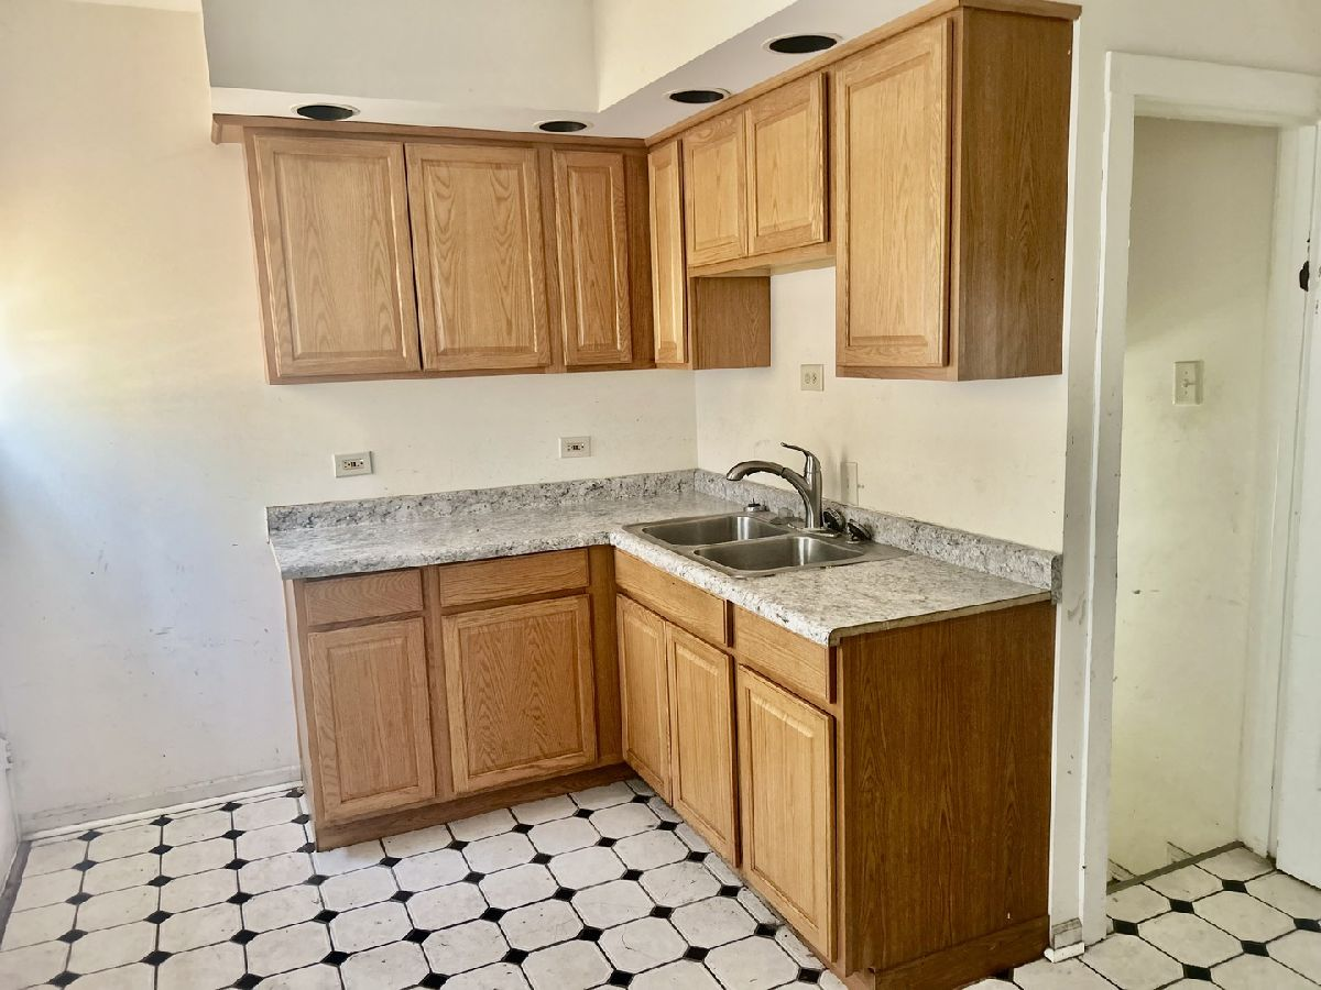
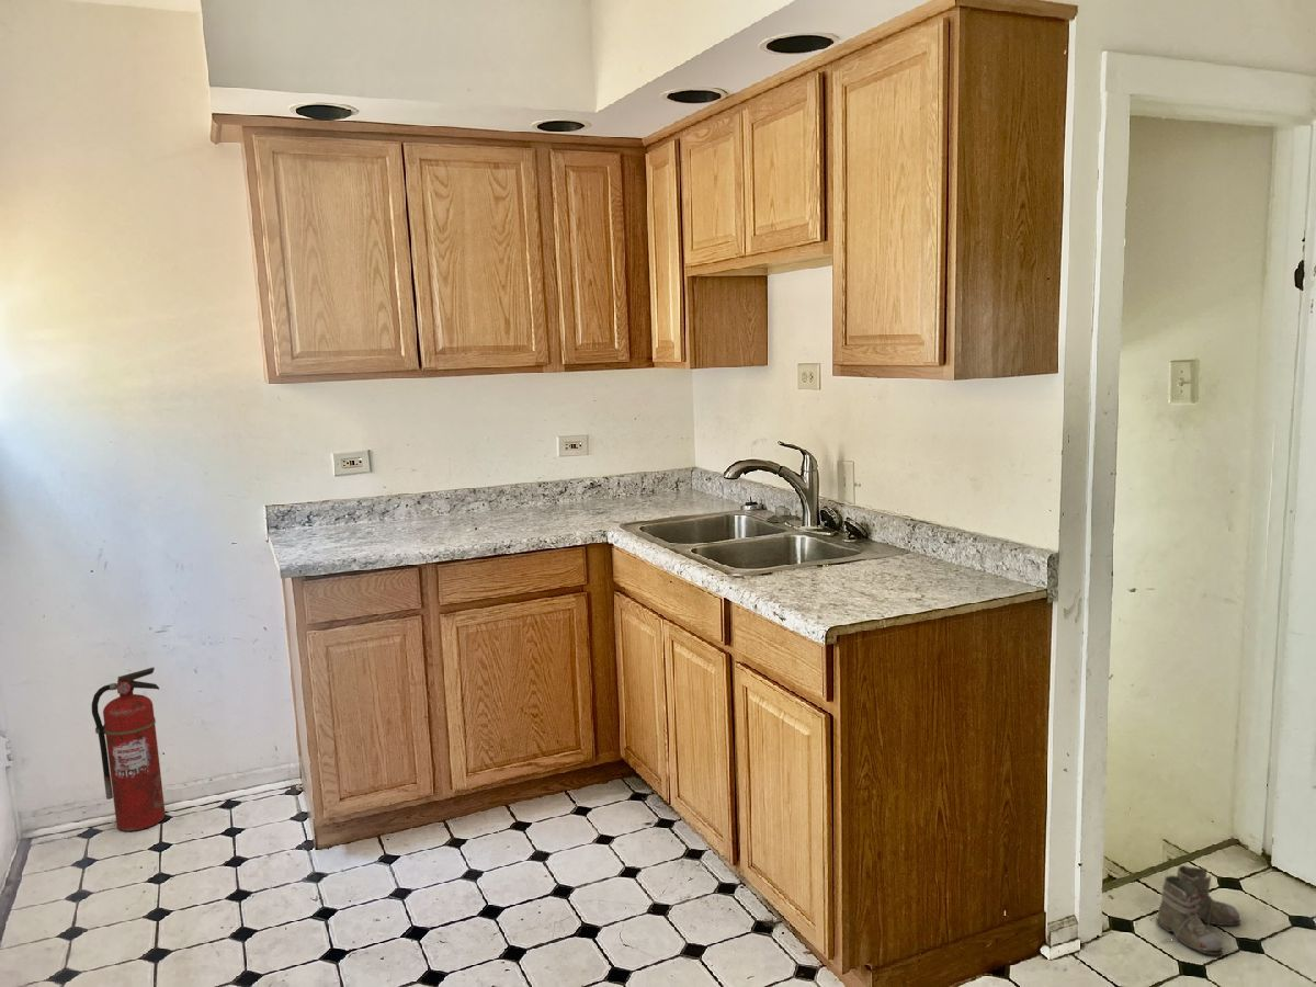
+ fire extinguisher (131, 747)
+ boots (1198, 905)
